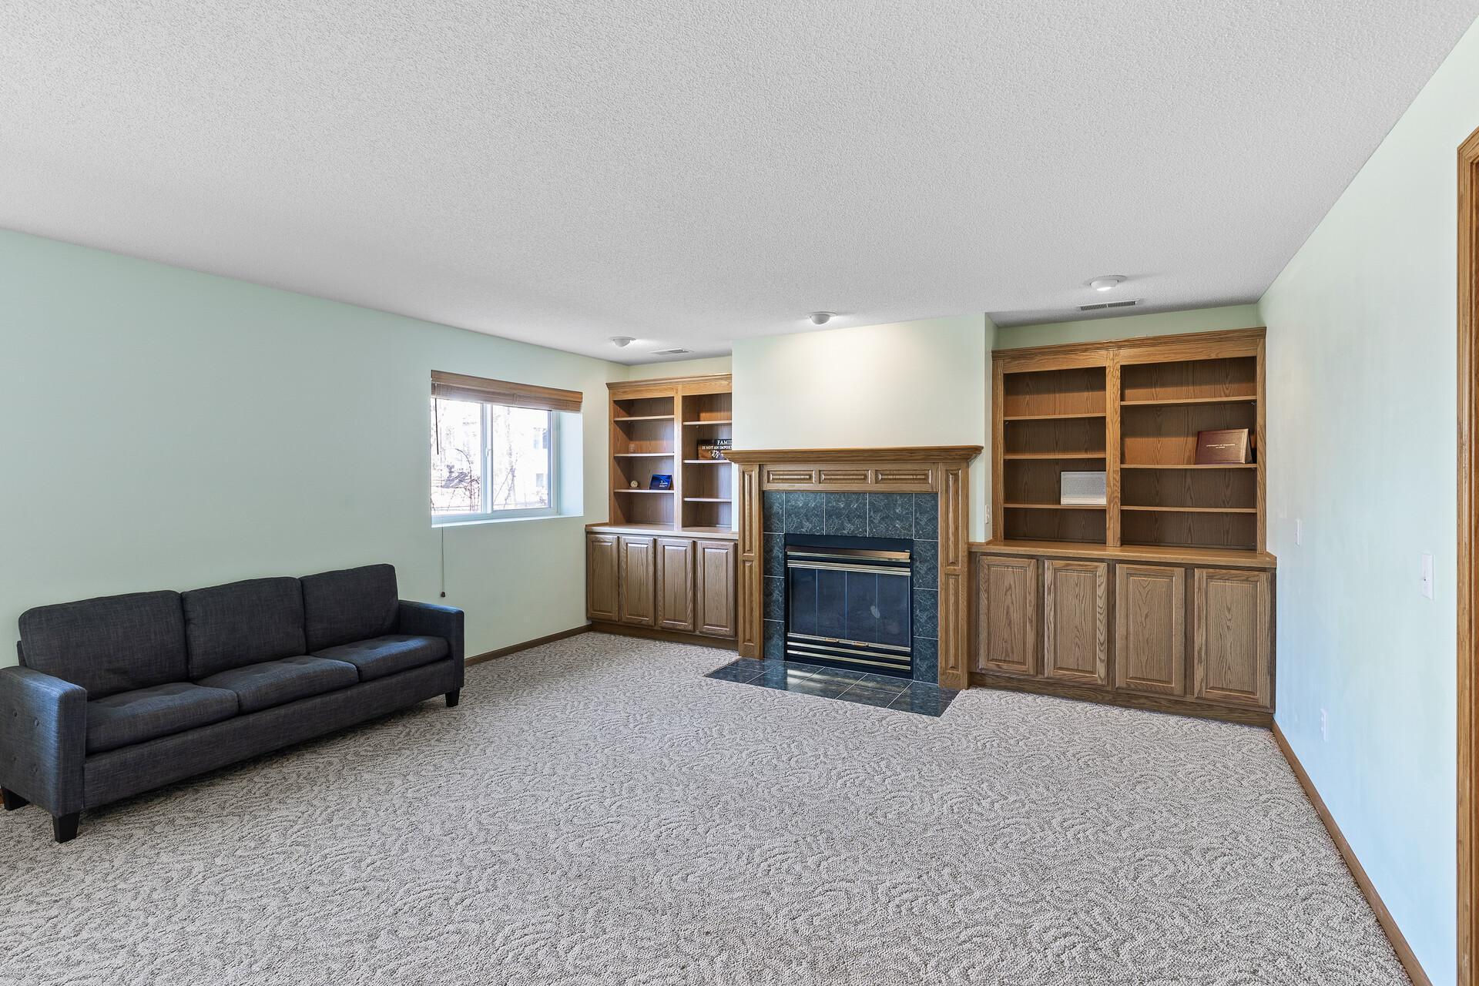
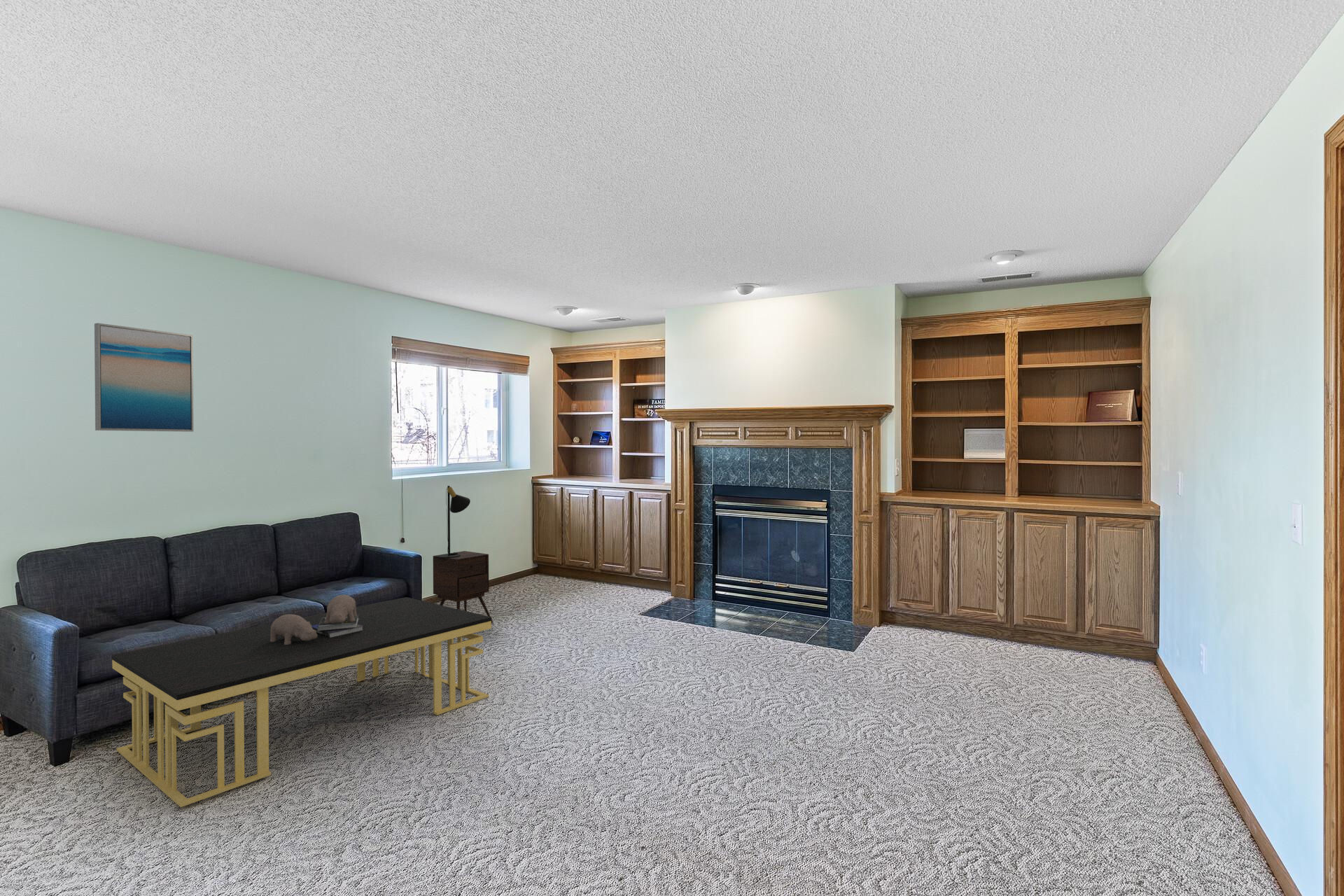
+ side table (462, 589)
+ table lamp (449, 520)
+ coffee table (319, 661)
+ wall art (146, 380)
